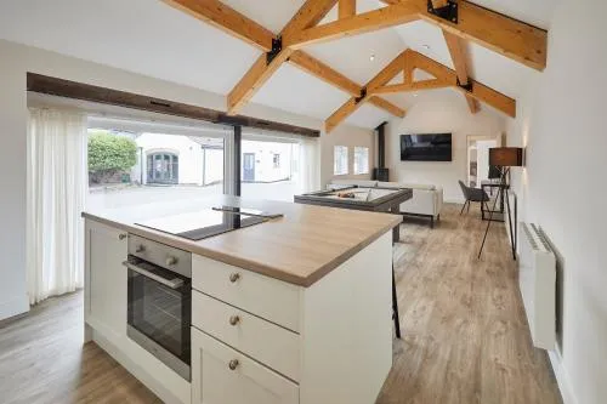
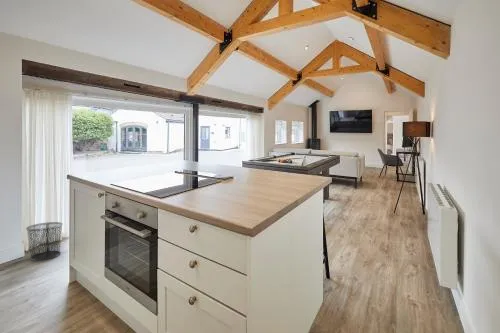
+ waste bin (45, 241)
